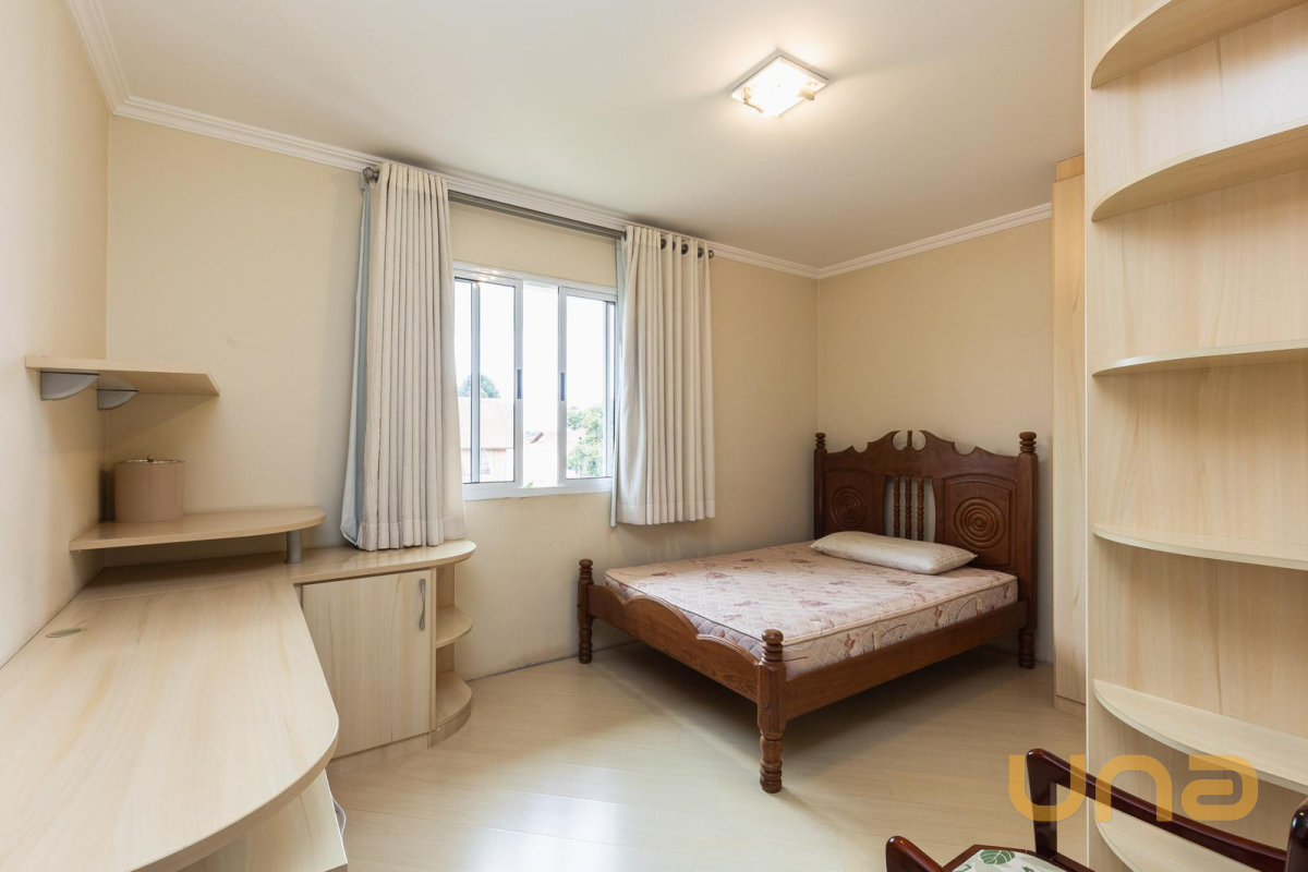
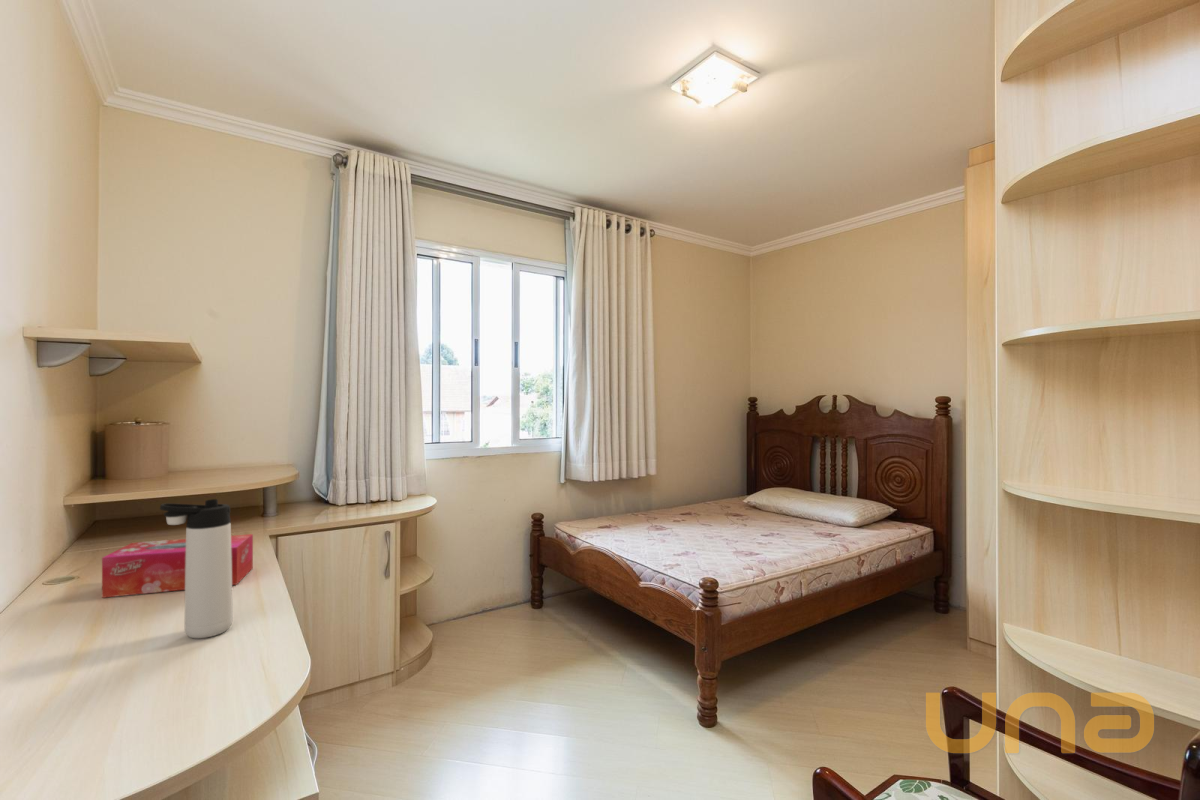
+ thermos bottle (197, 567)
+ tissue box (183, 563)
